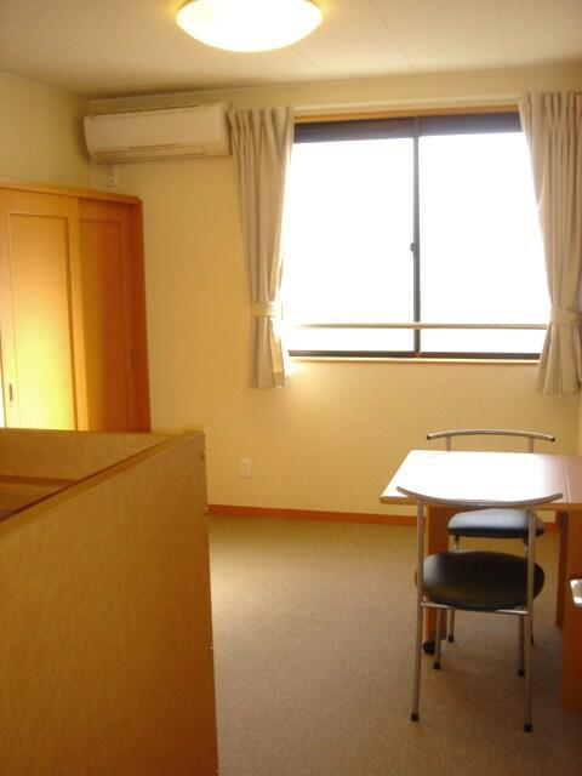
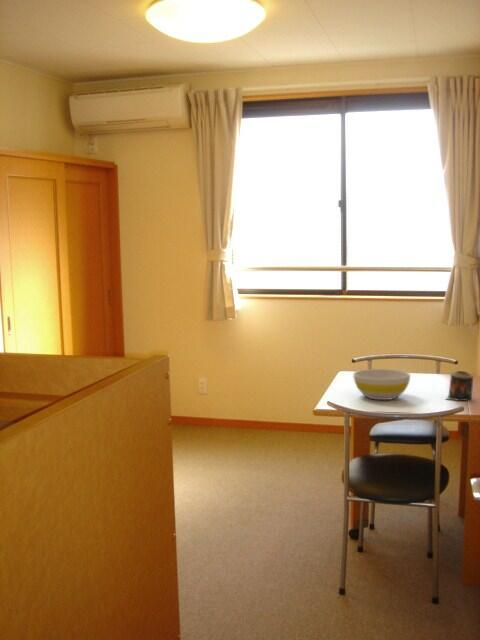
+ candle (457, 385)
+ bowl (381, 385)
